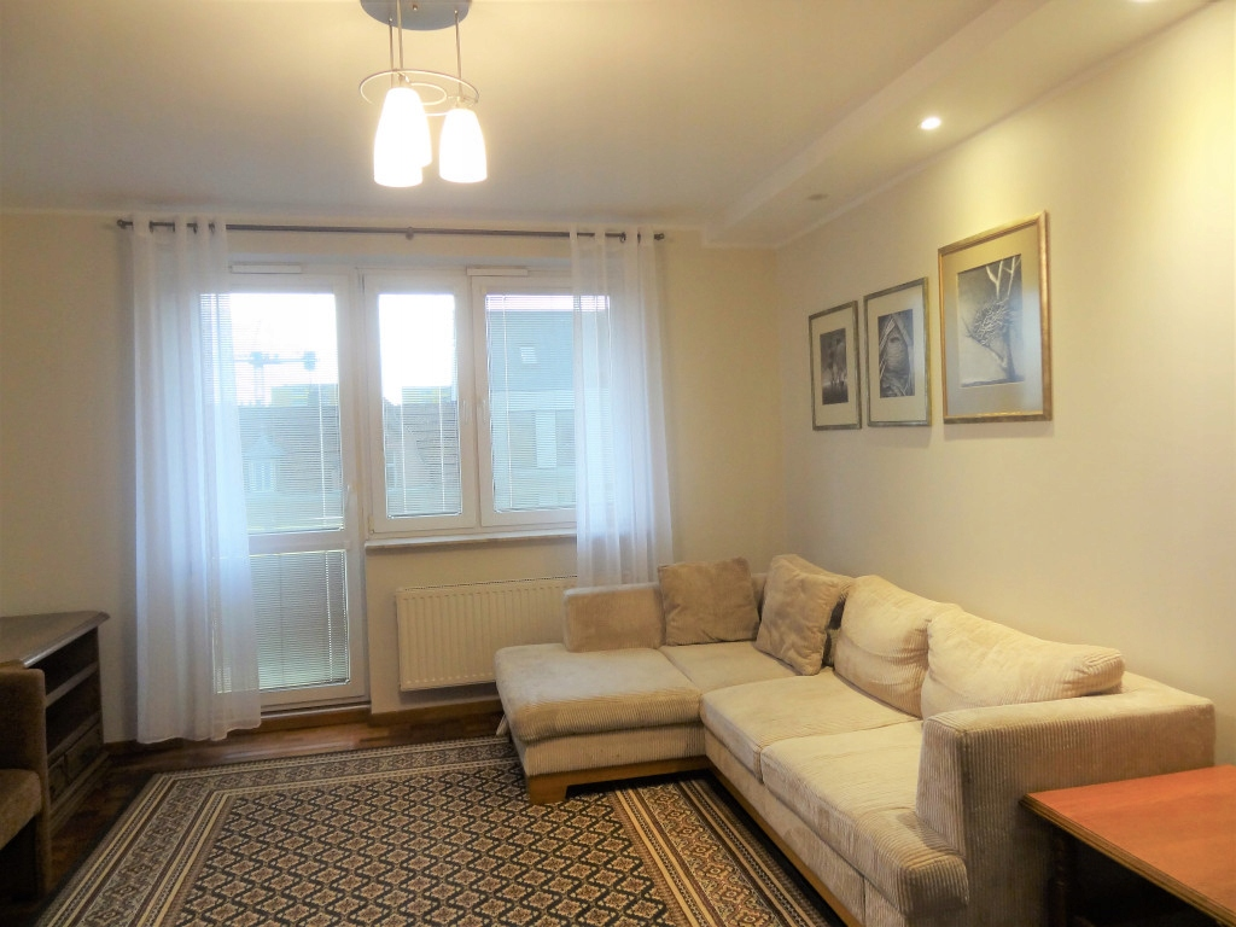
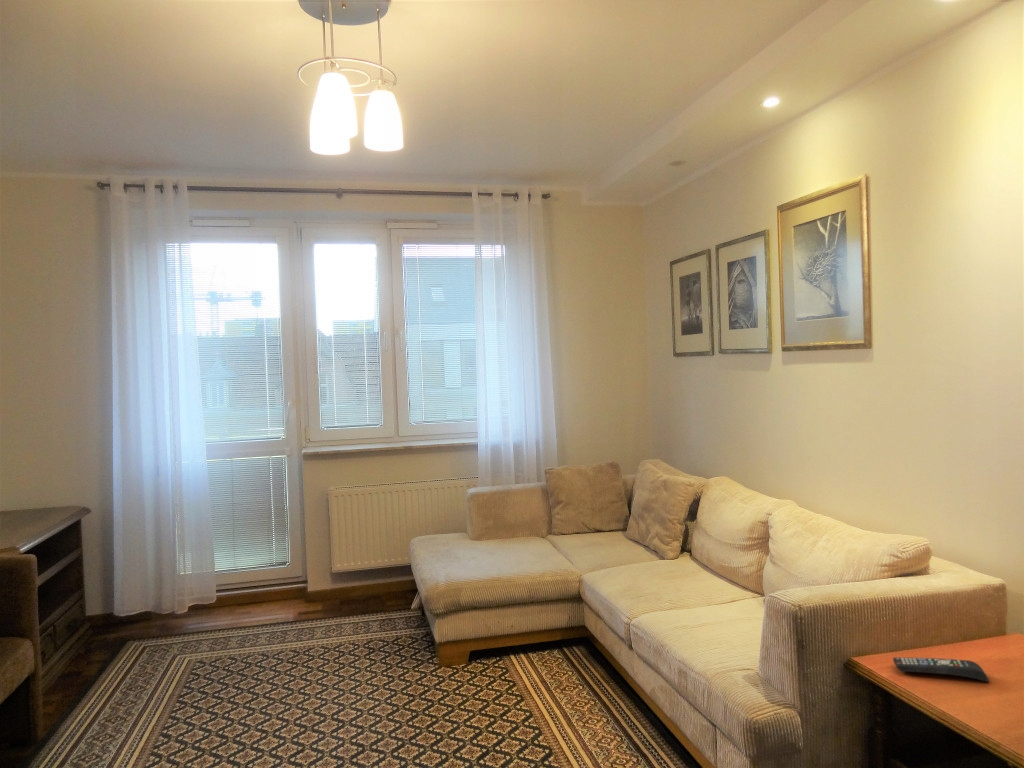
+ remote control (939, 667)
